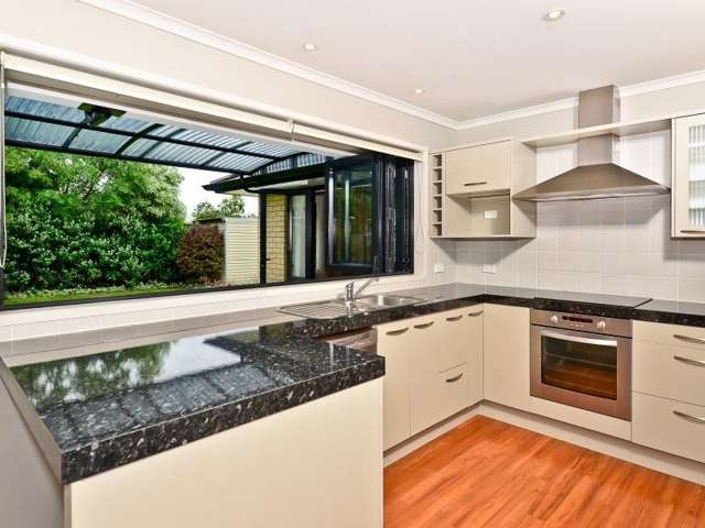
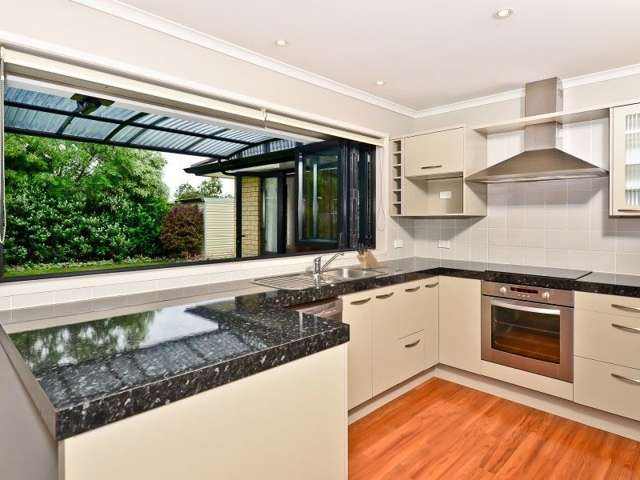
+ knife block (367, 255)
